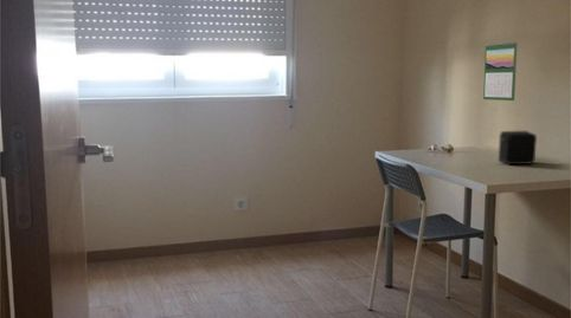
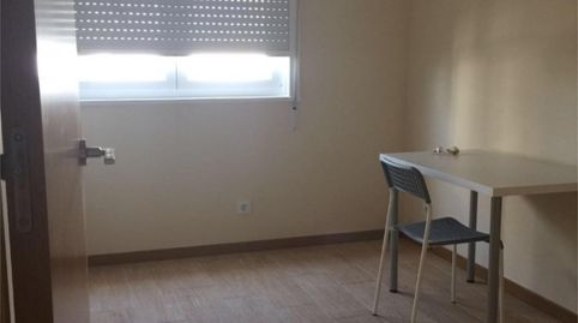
- calendar (499, 71)
- speaker (517, 147)
